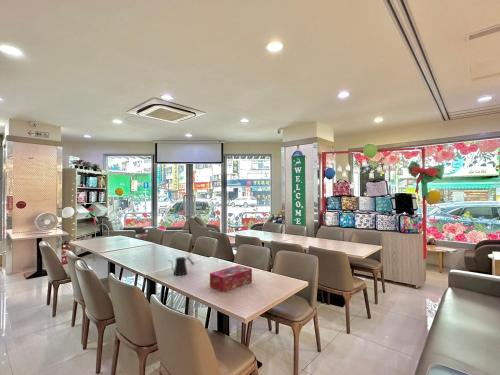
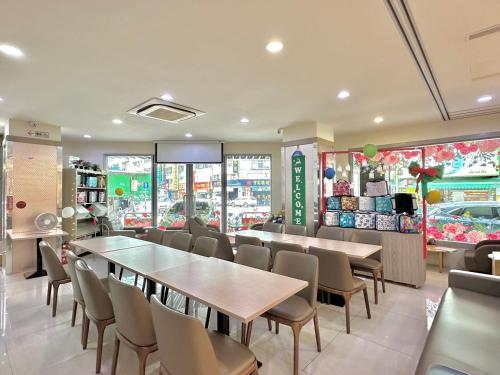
- kettle (181, 265)
- tissue box (231, 277)
